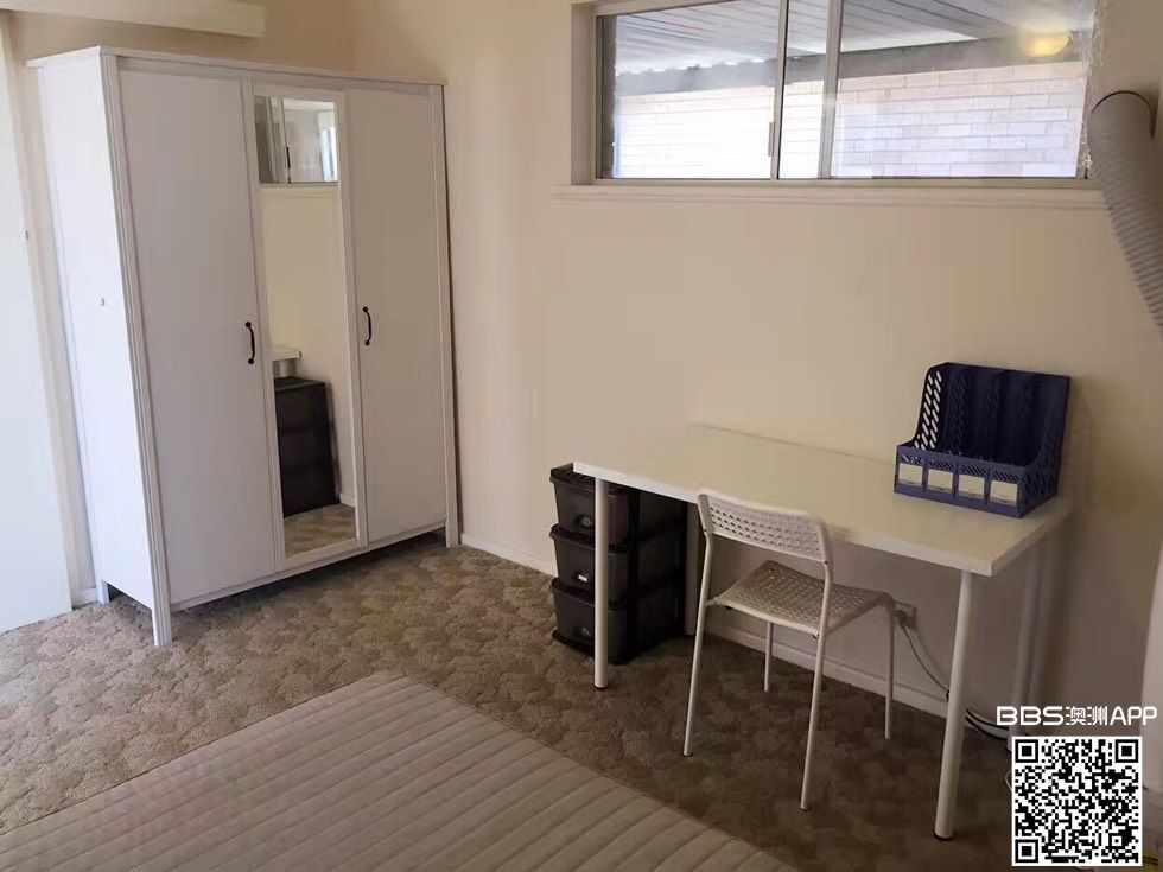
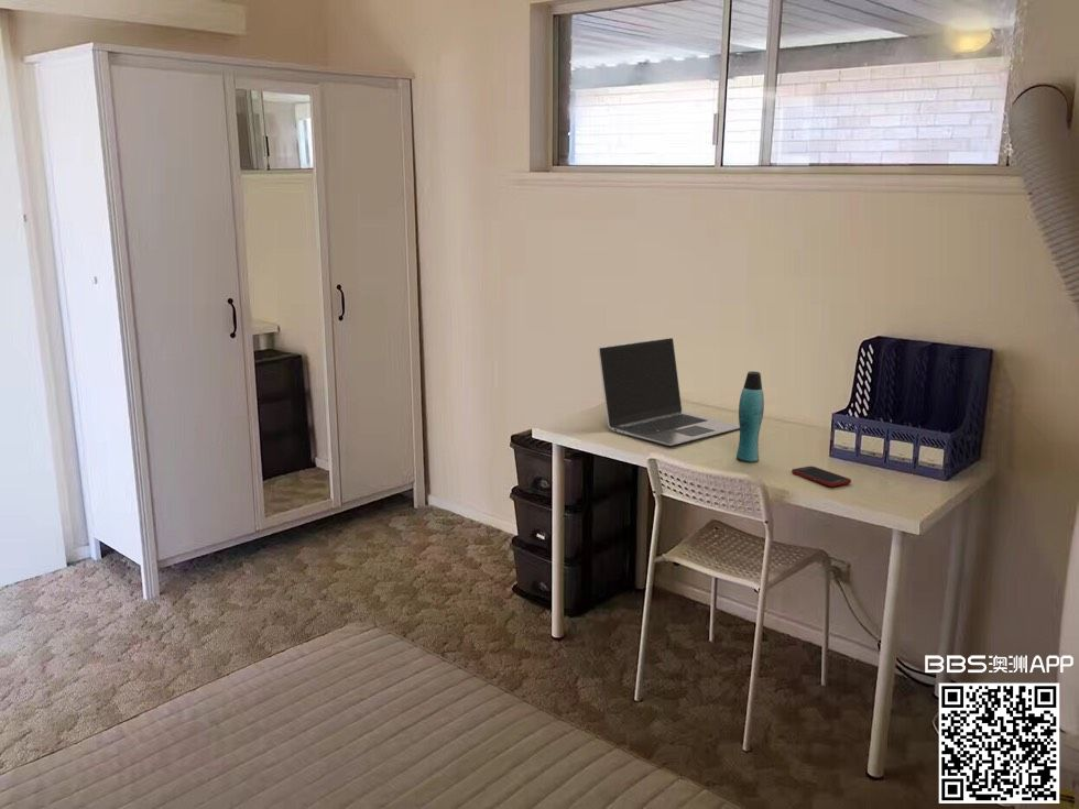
+ cell phone (820, 475)
+ bottle (750, 416)
+ laptop (671, 387)
